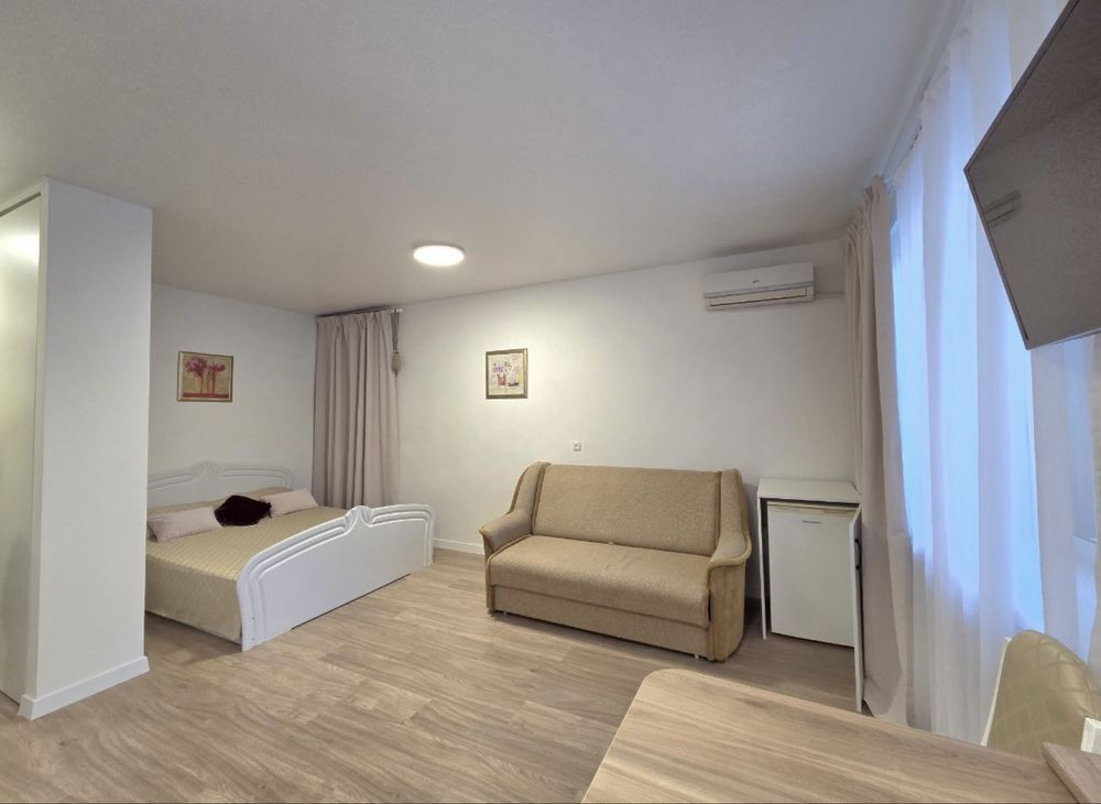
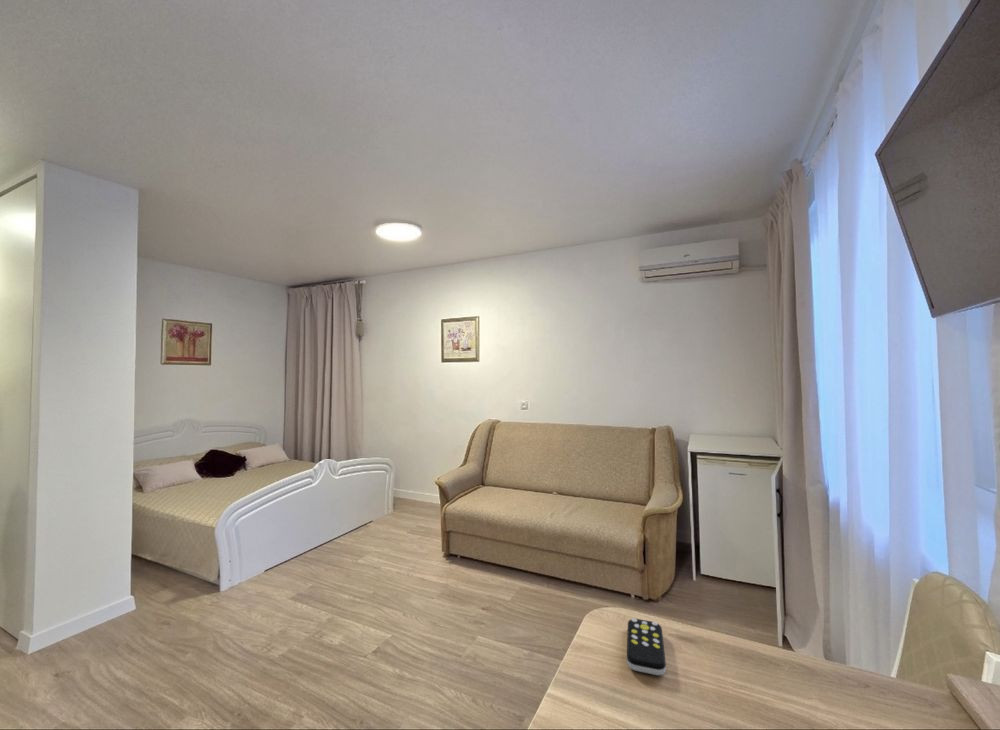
+ remote control (645, 644)
